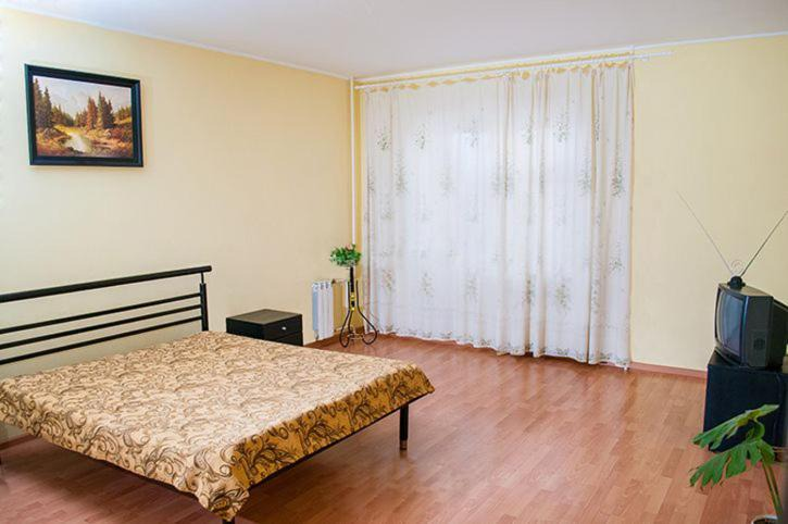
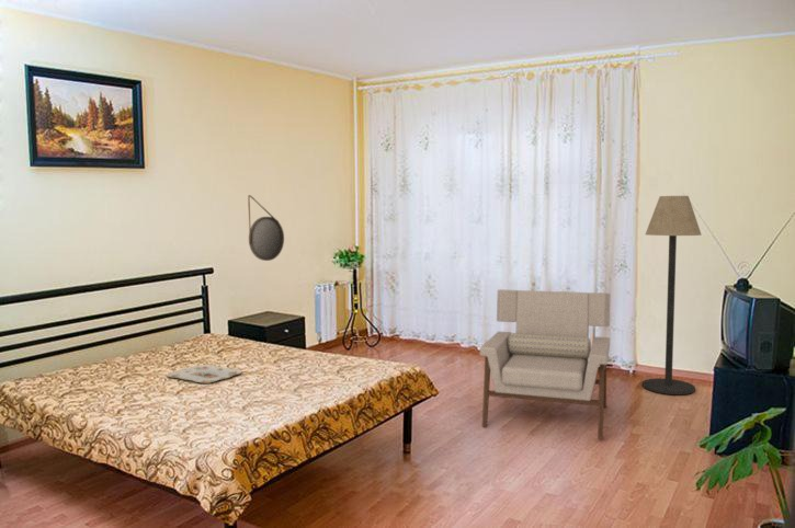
+ floor lamp (671, 292)
+ armchair (547, 355)
+ home mirror (265, 228)
+ serving tray (204, 374)
